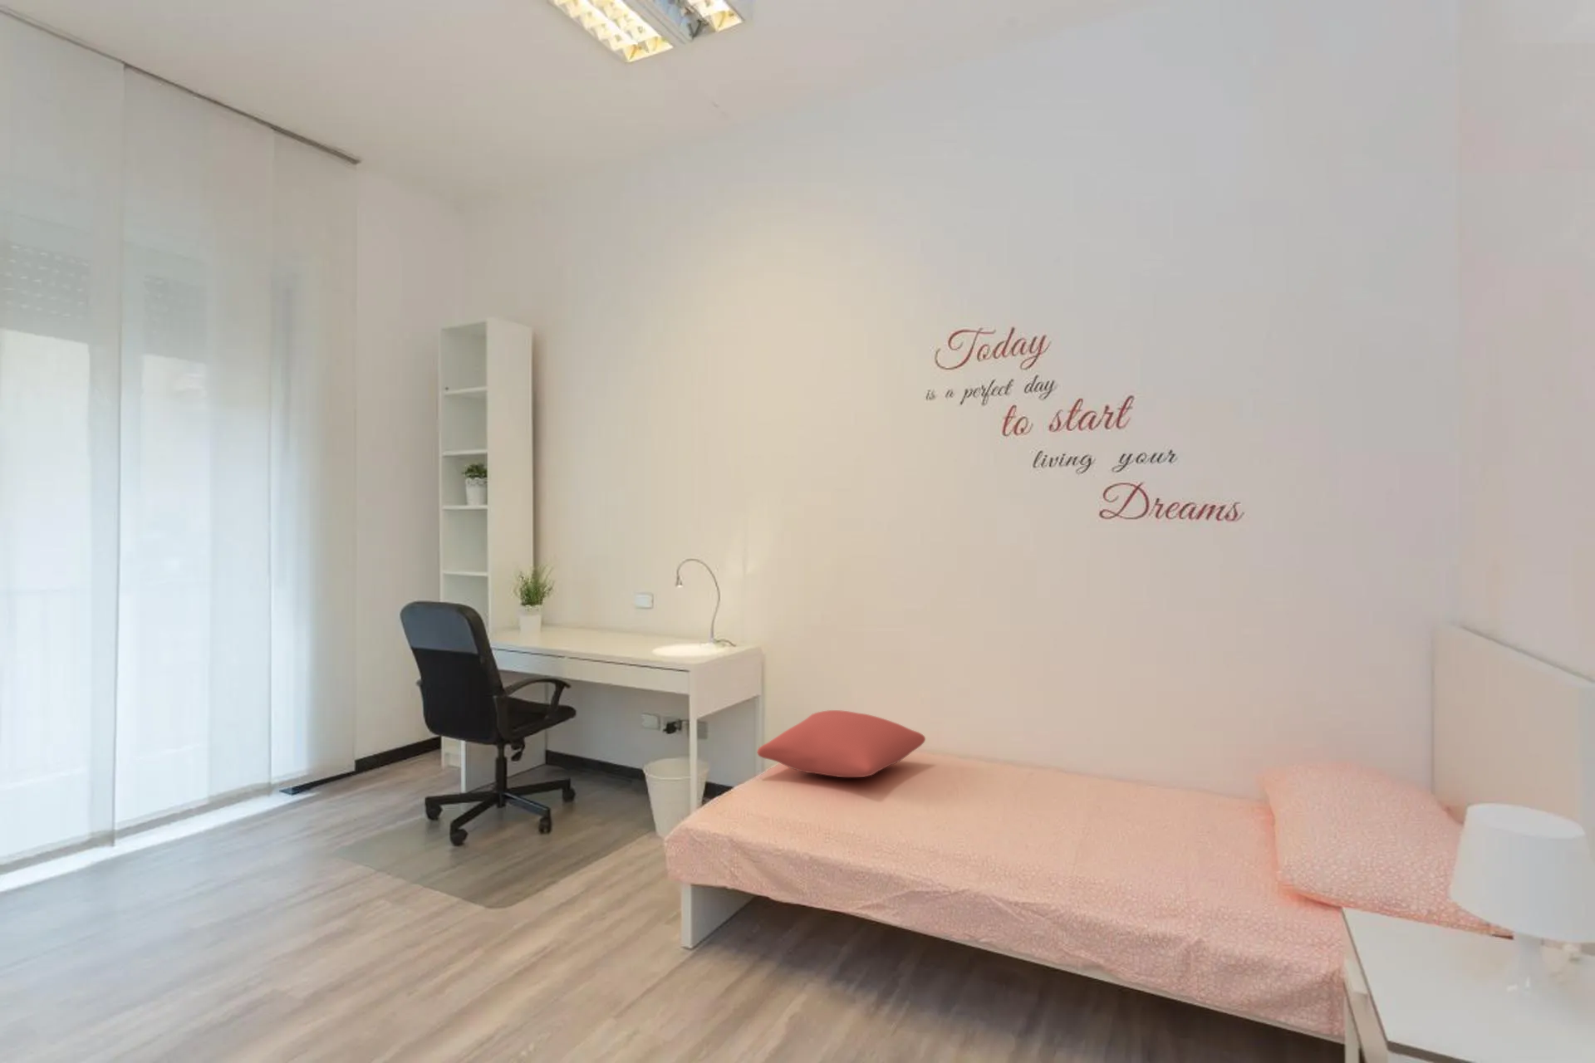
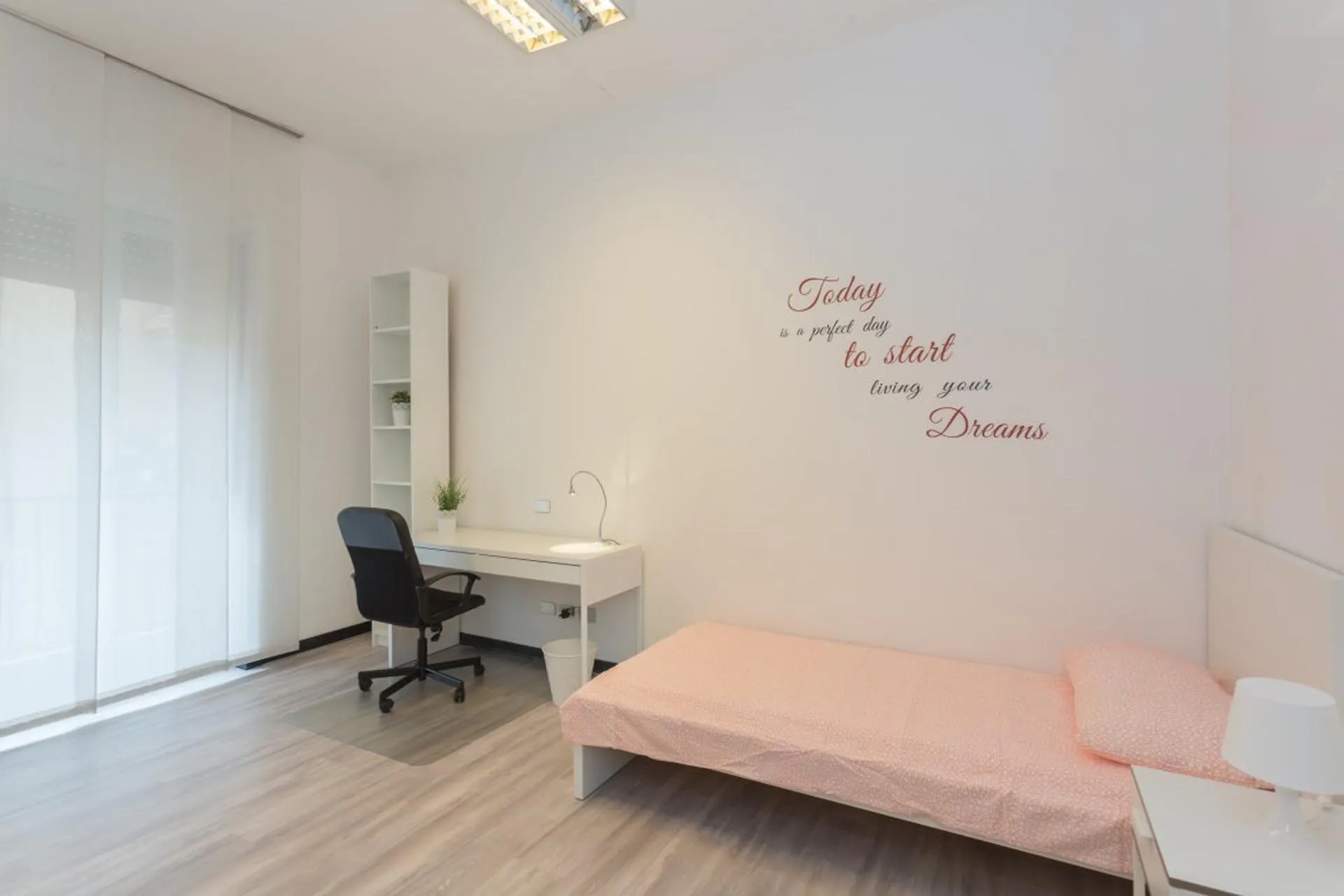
- cushion (840, 744)
